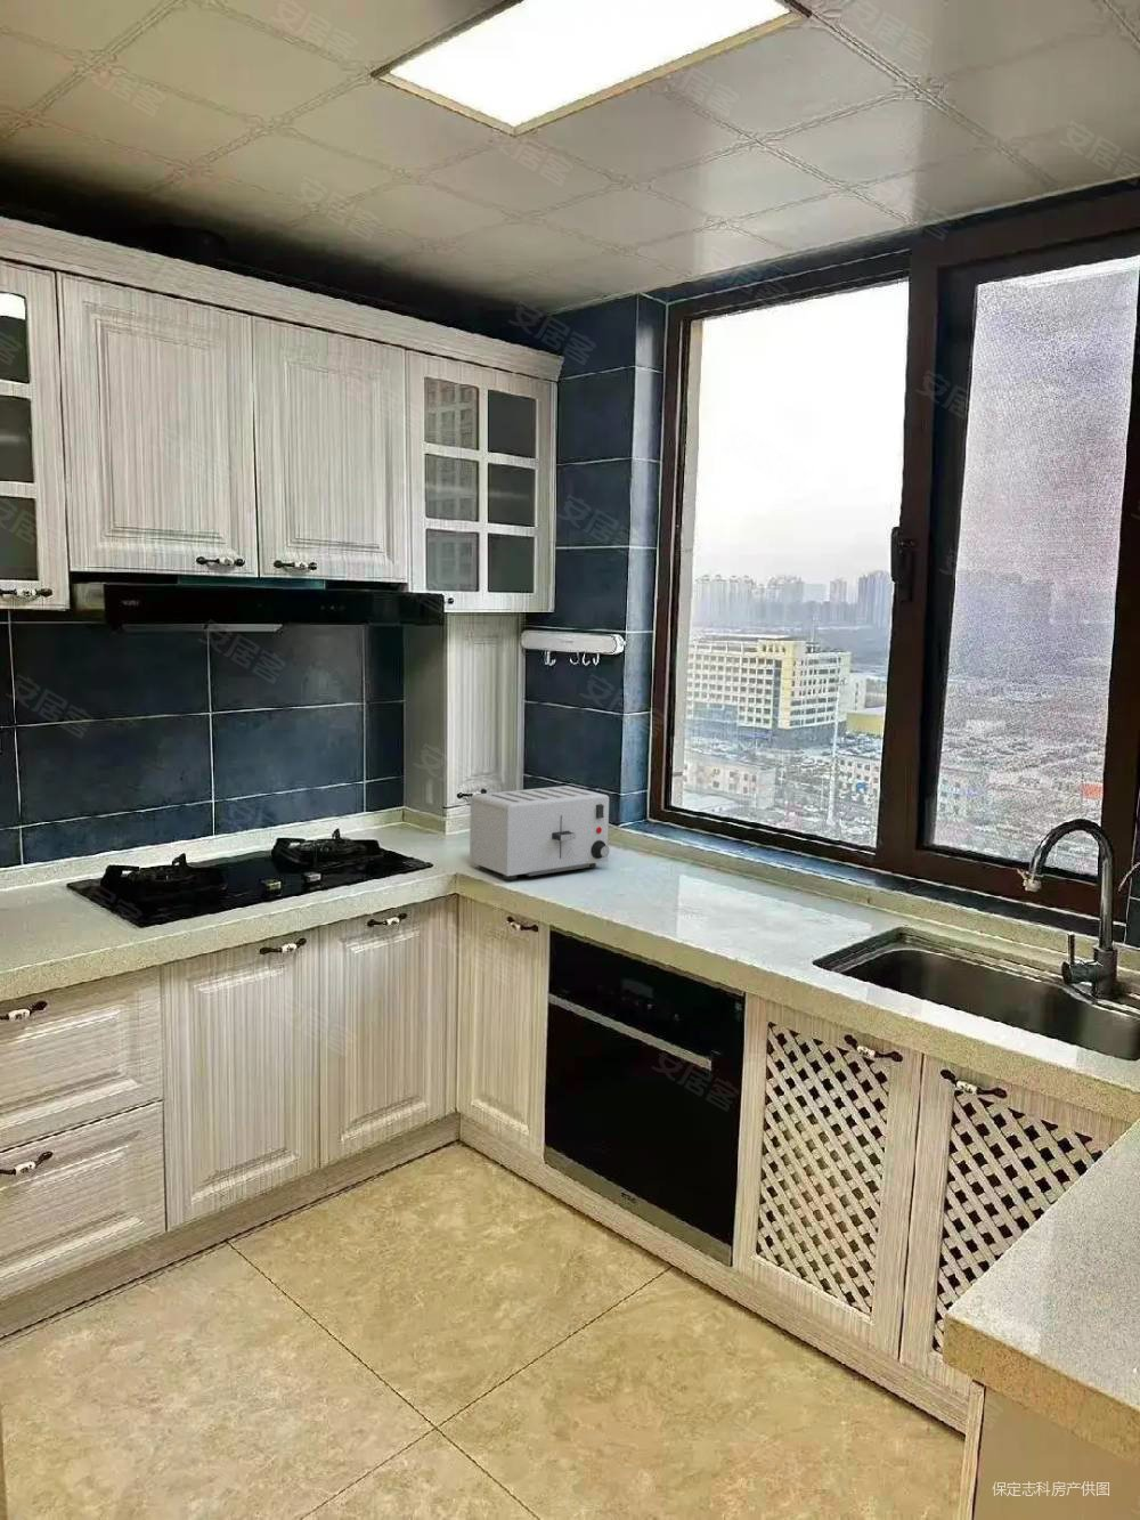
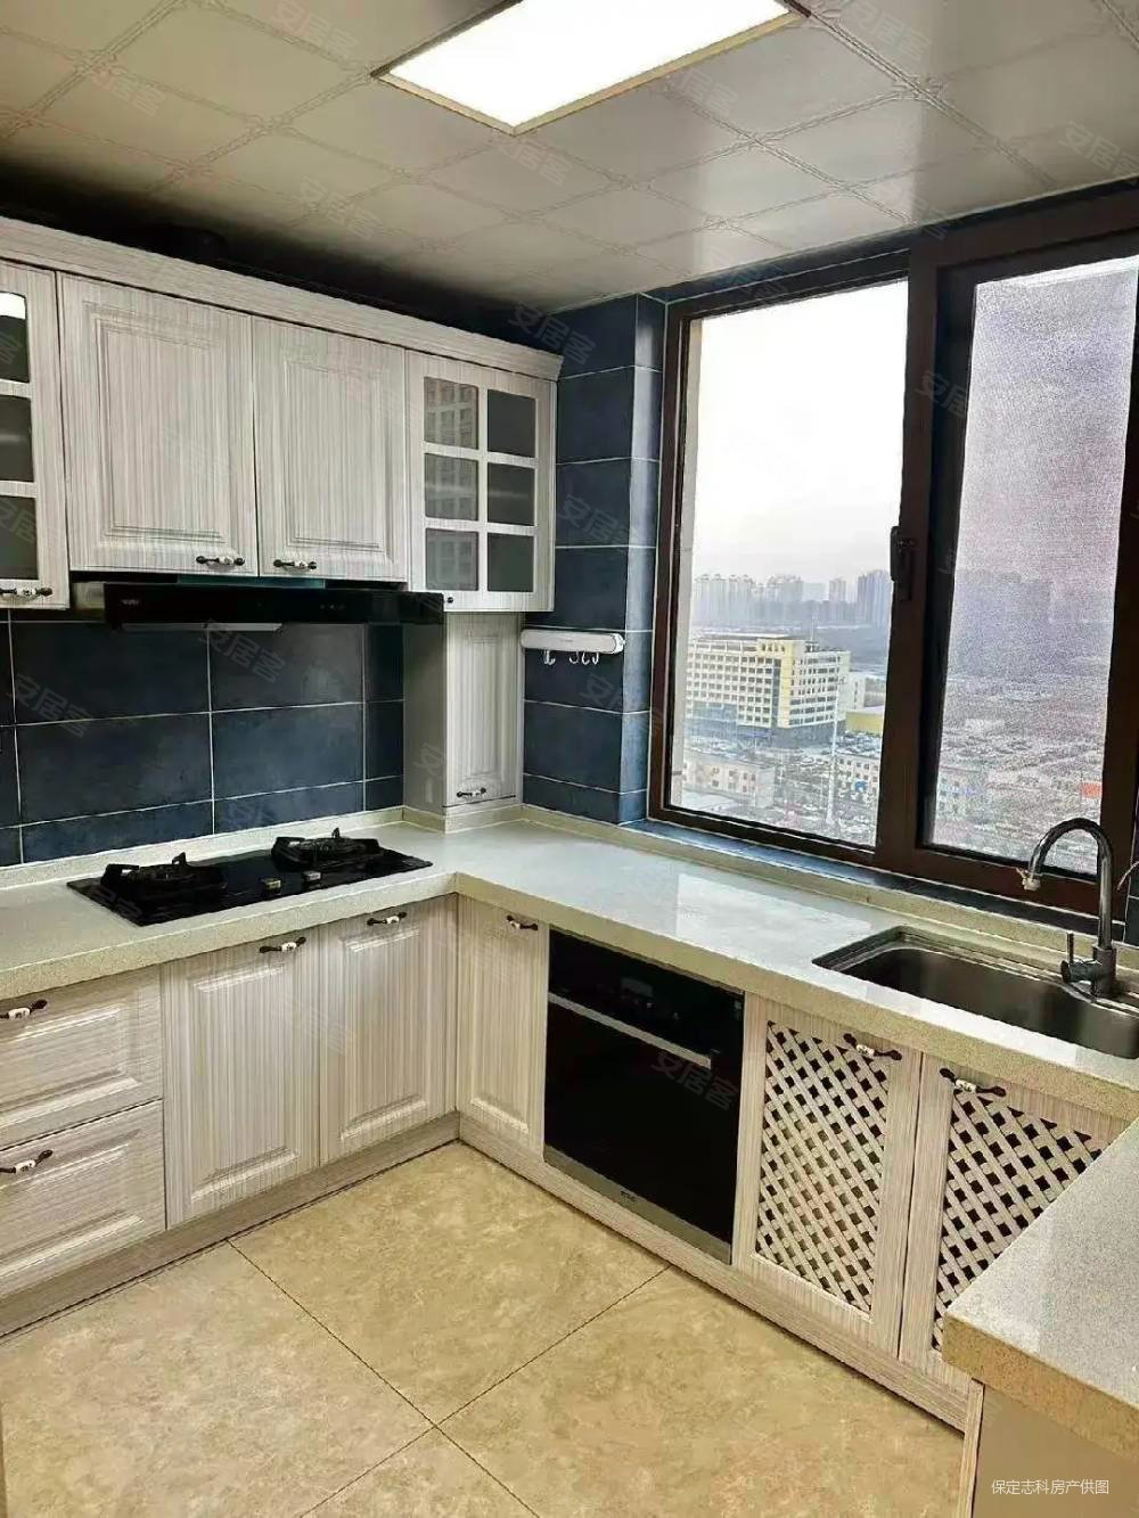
- toaster (542, 831)
